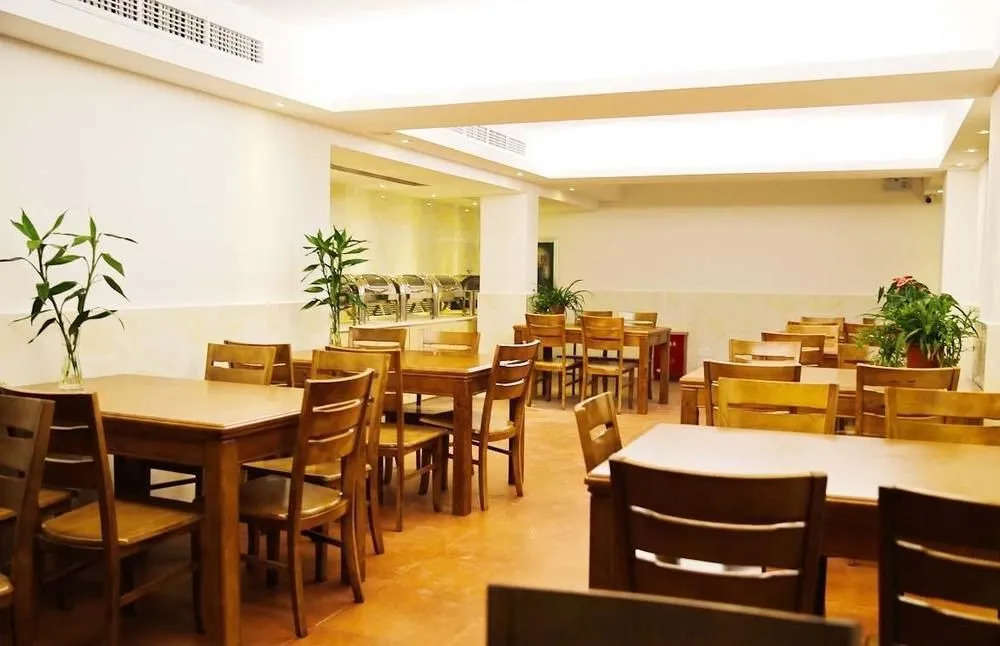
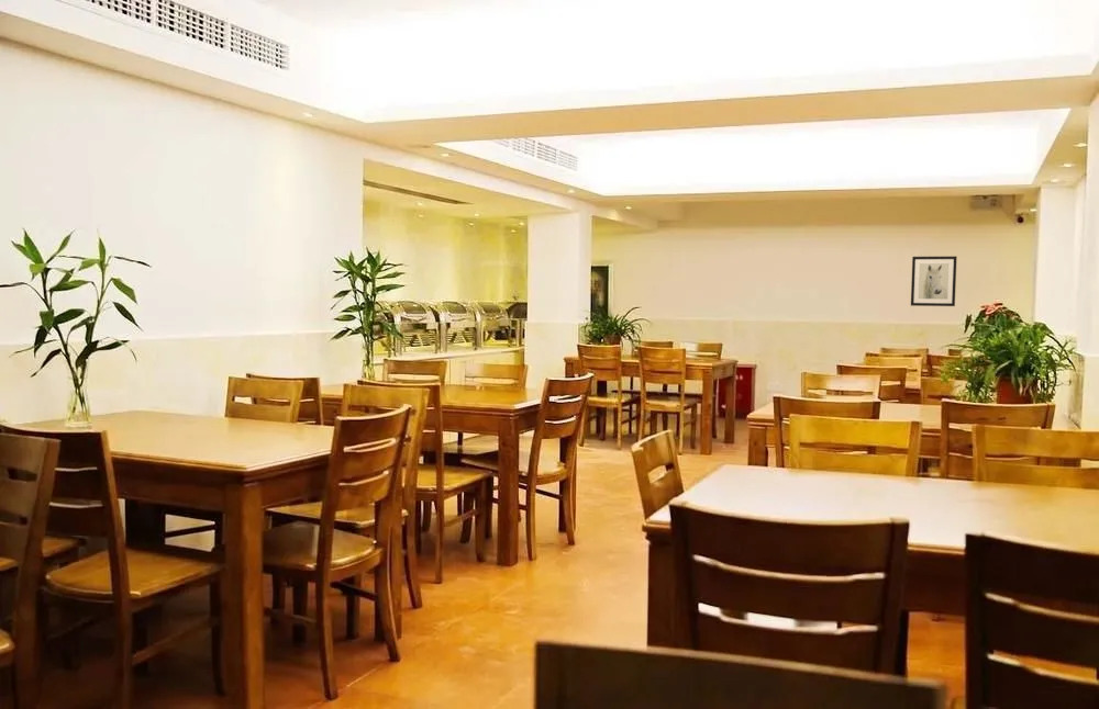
+ wall art (933, 281)
